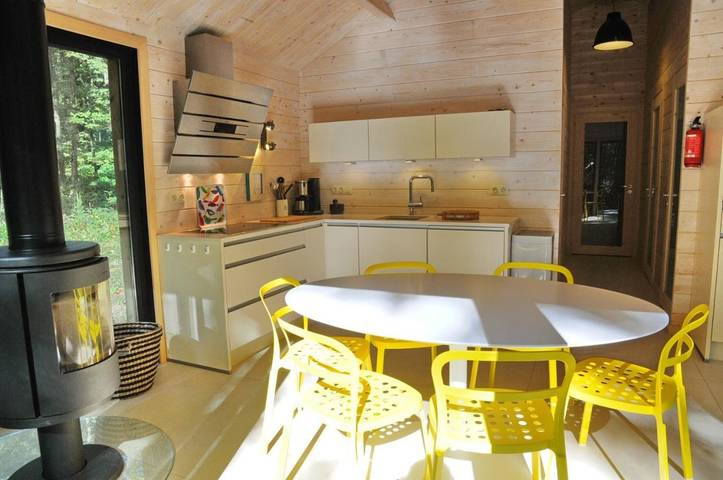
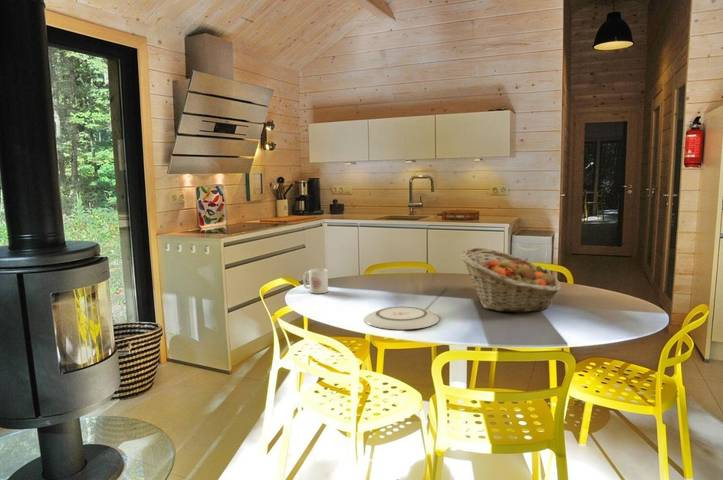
+ fruit basket (509, 277)
+ mug (315, 280)
+ plate (401, 315)
